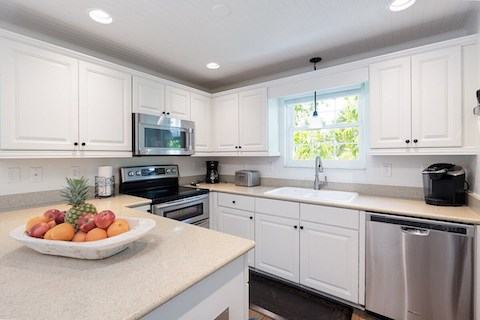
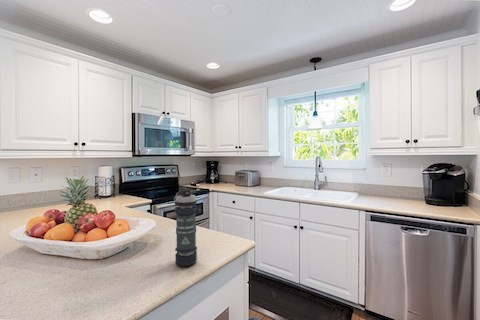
+ smoke grenade (185, 224)
